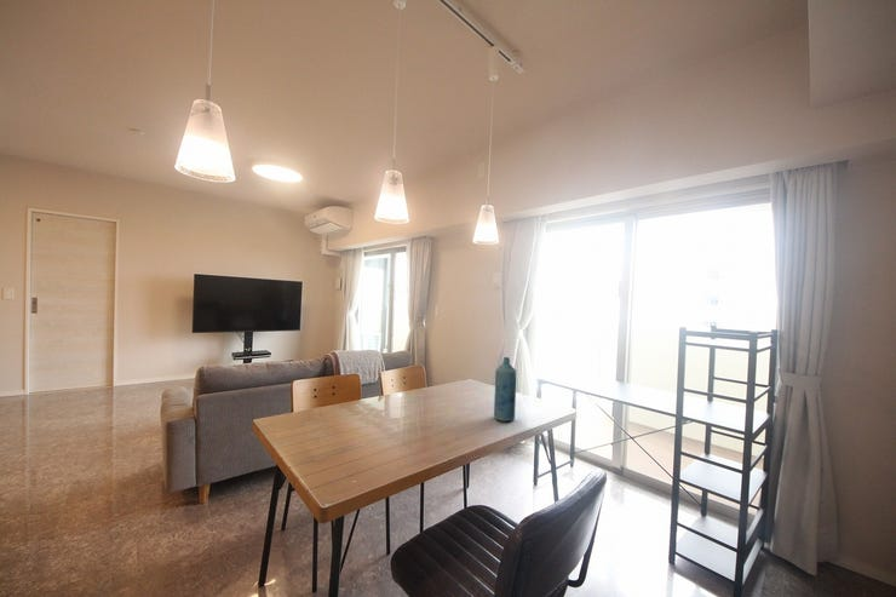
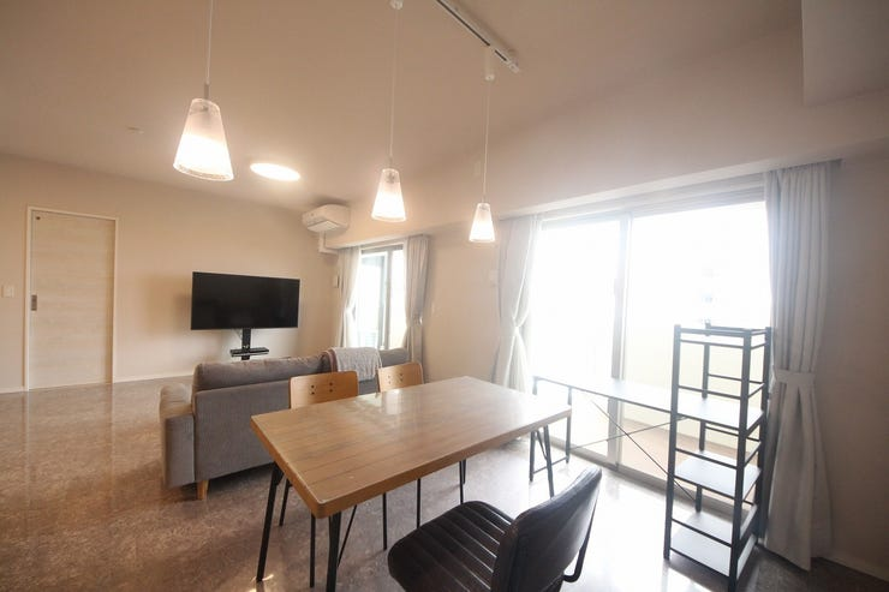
- bottle (505, 388)
